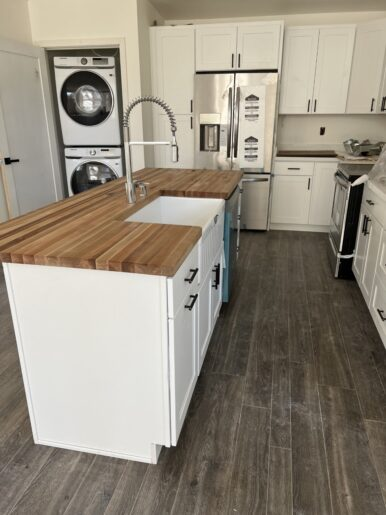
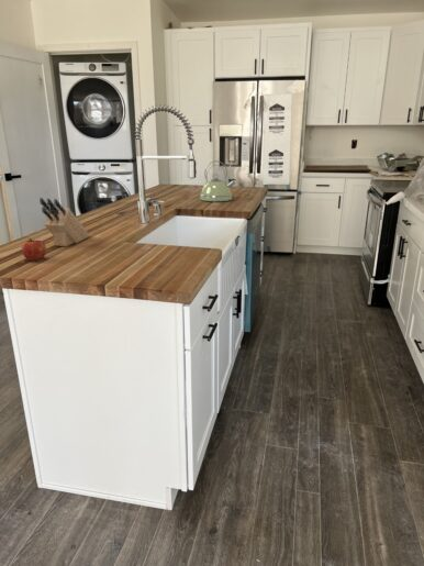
+ knife block (64, 219)
+ fruit (33, 248)
+ kettle (217, 179)
